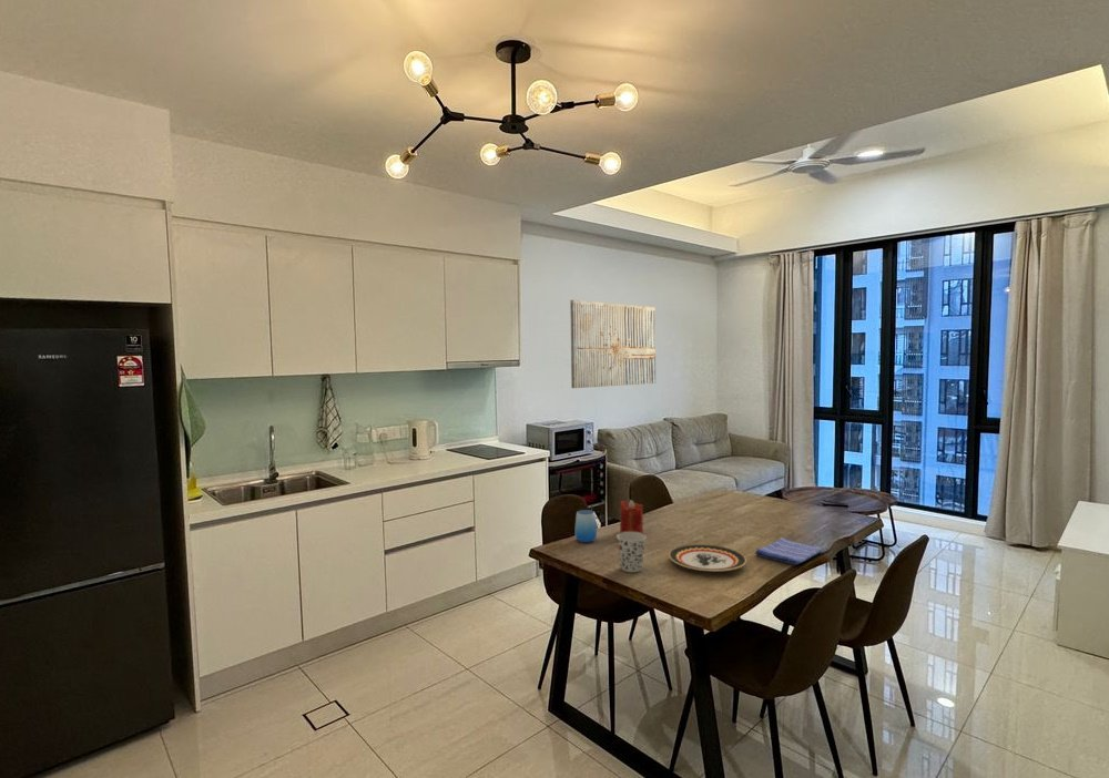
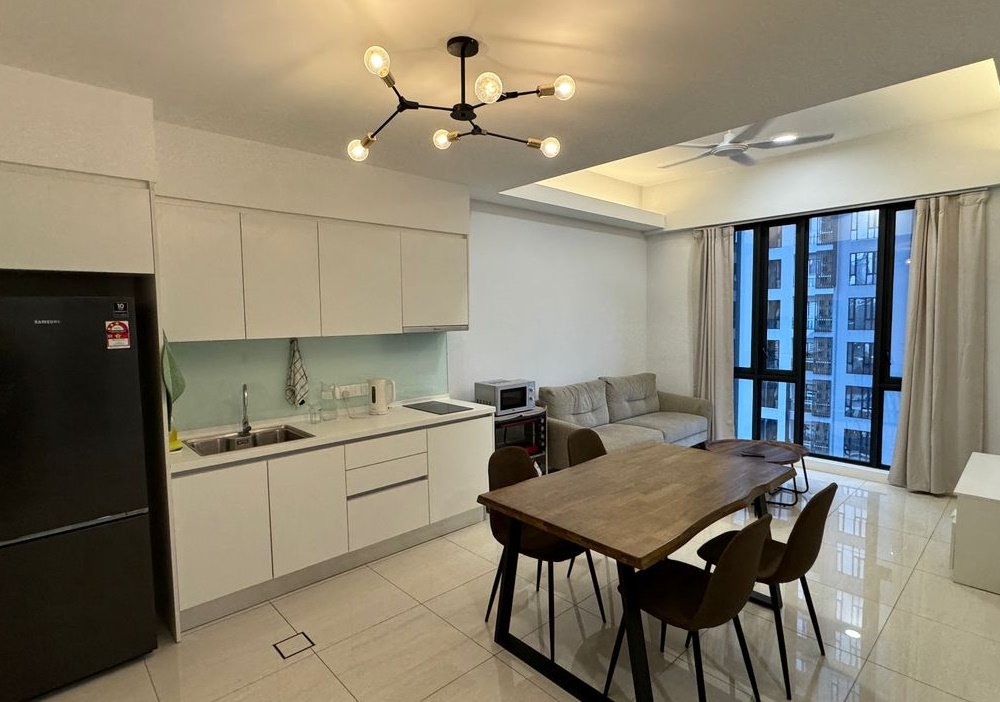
- cup (631, 552)
- candle (631, 515)
- dish towel (788, 550)
- plate (706, 559)
- wall art (615, 345)
- cup (586, 525)
